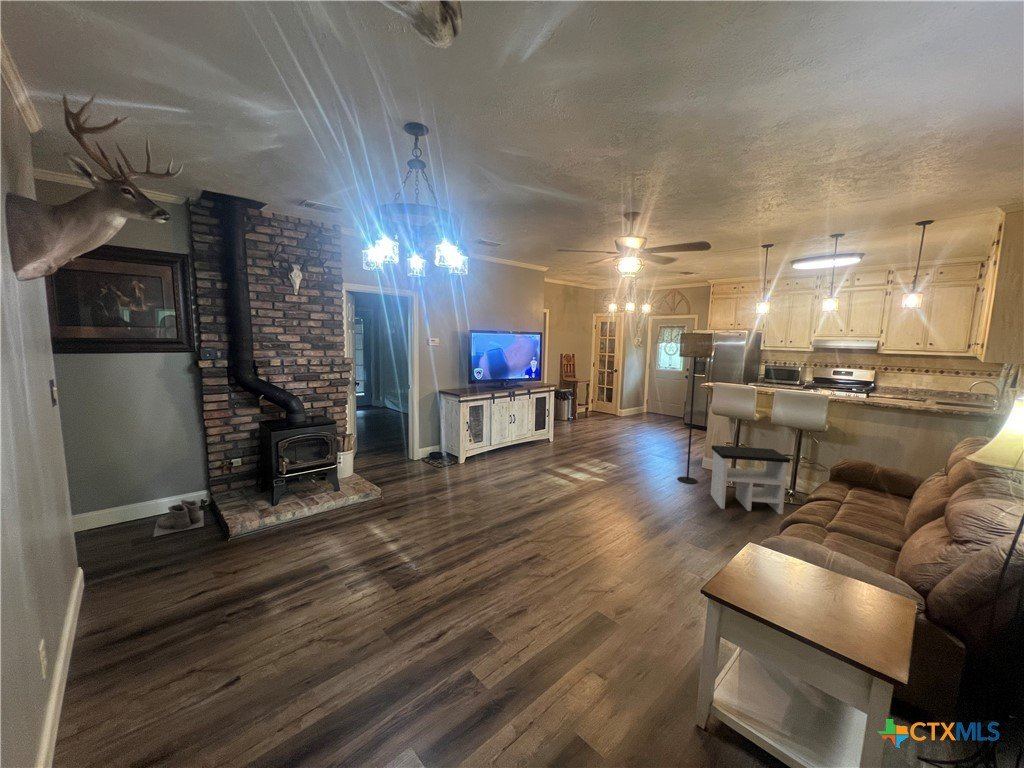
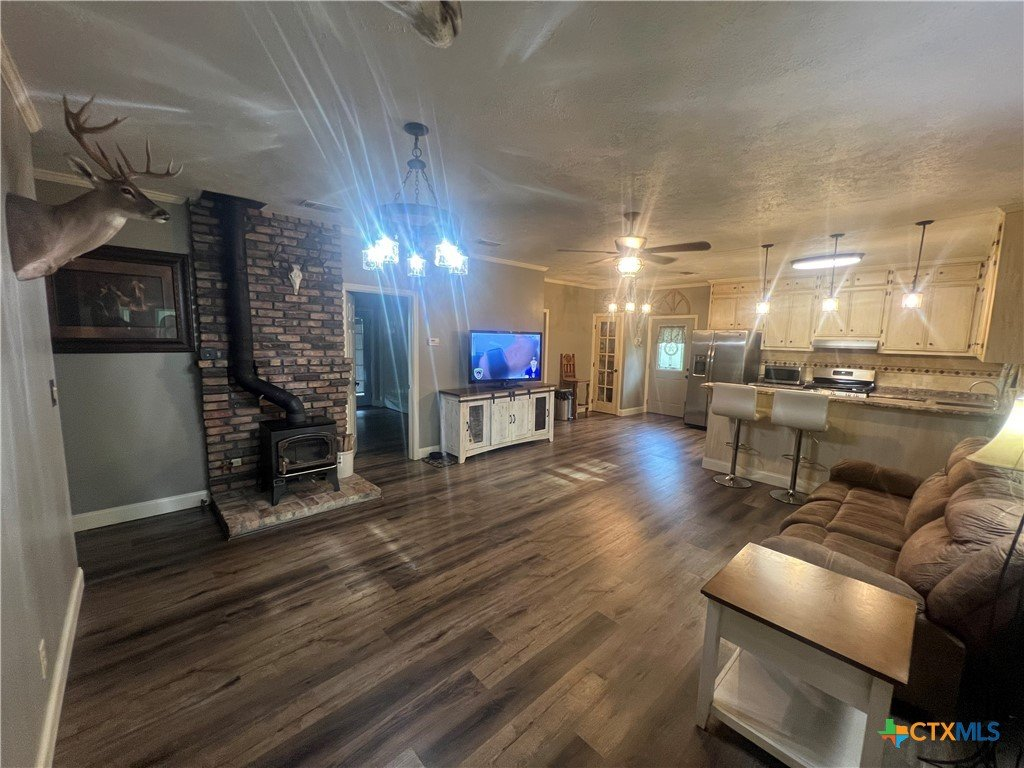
- floor lamp (691, 408)
- side table (746, 478)
- boots (179, 512)
